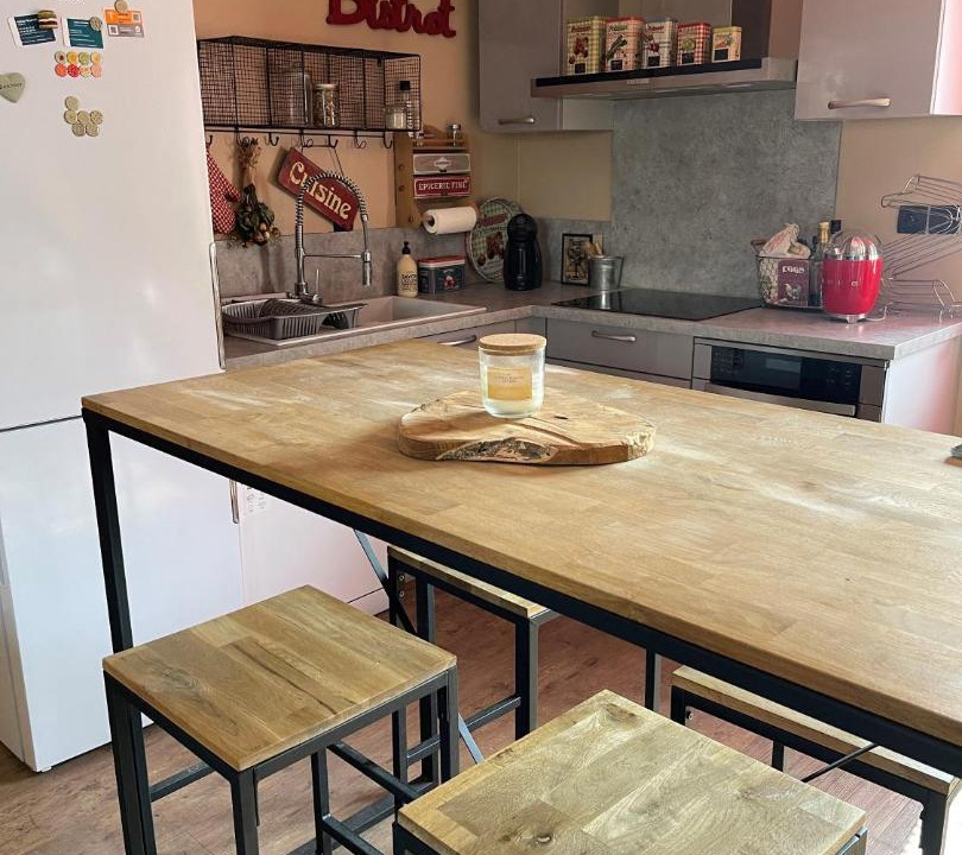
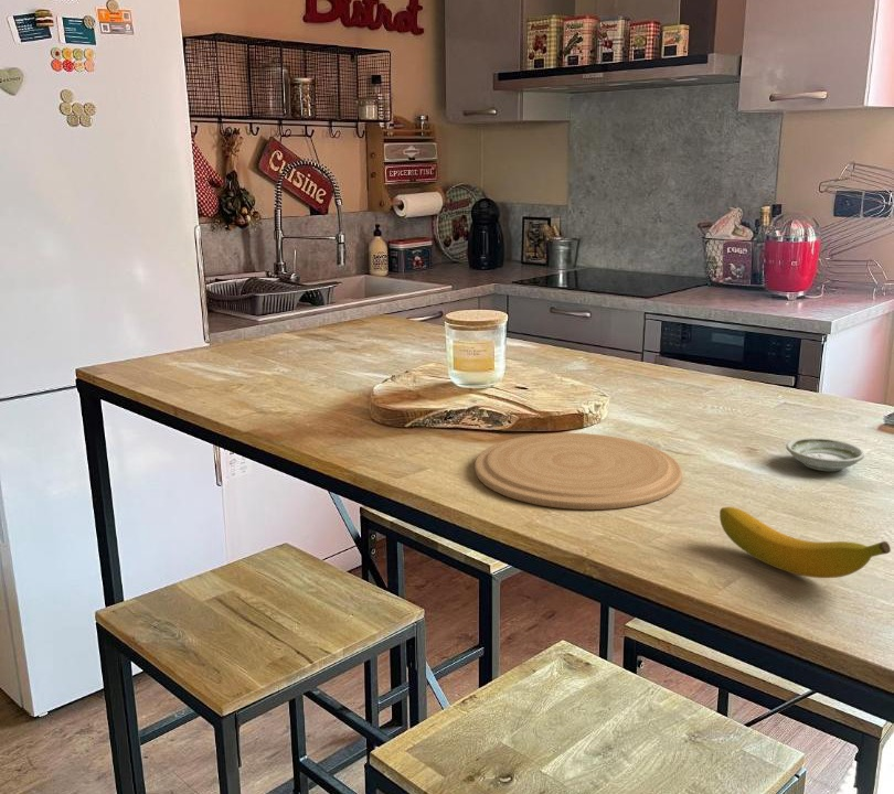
+ banana (796, 540)
+ saucer (823, 457)
+ plate (576, 465)
